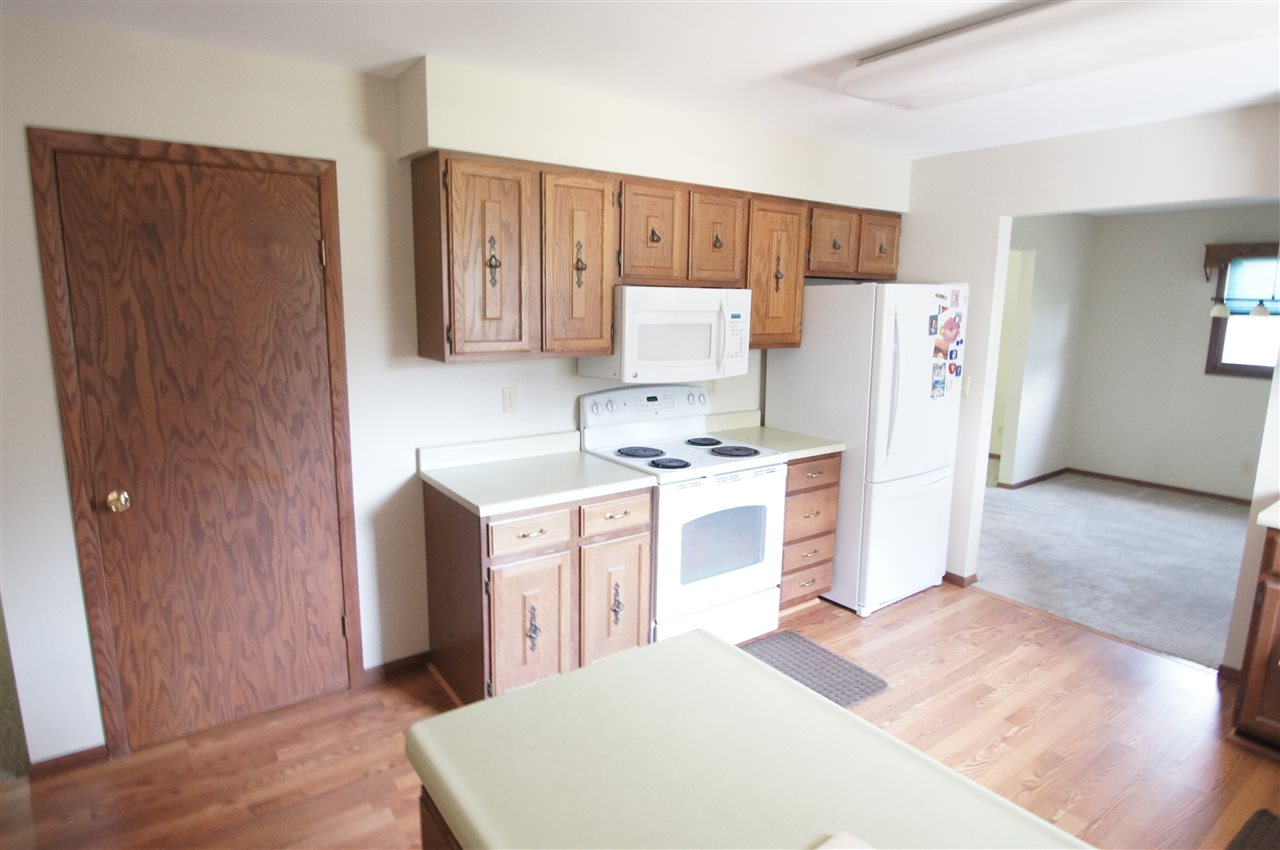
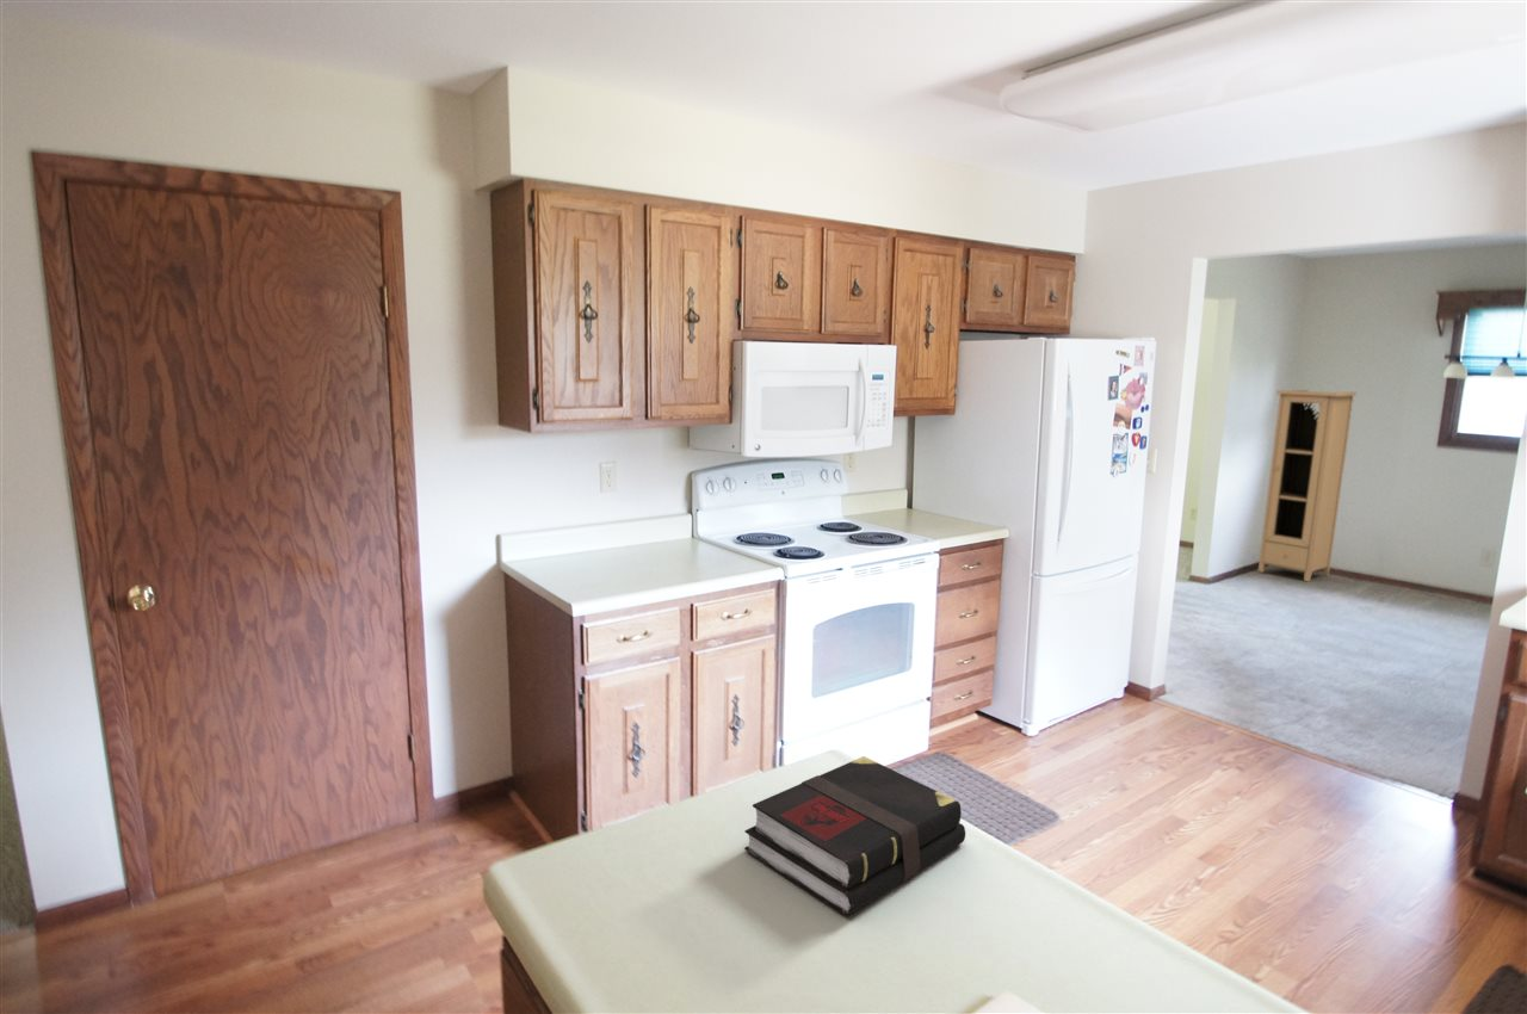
+ book (857, 824)
+ cupboard (1304, 483)
